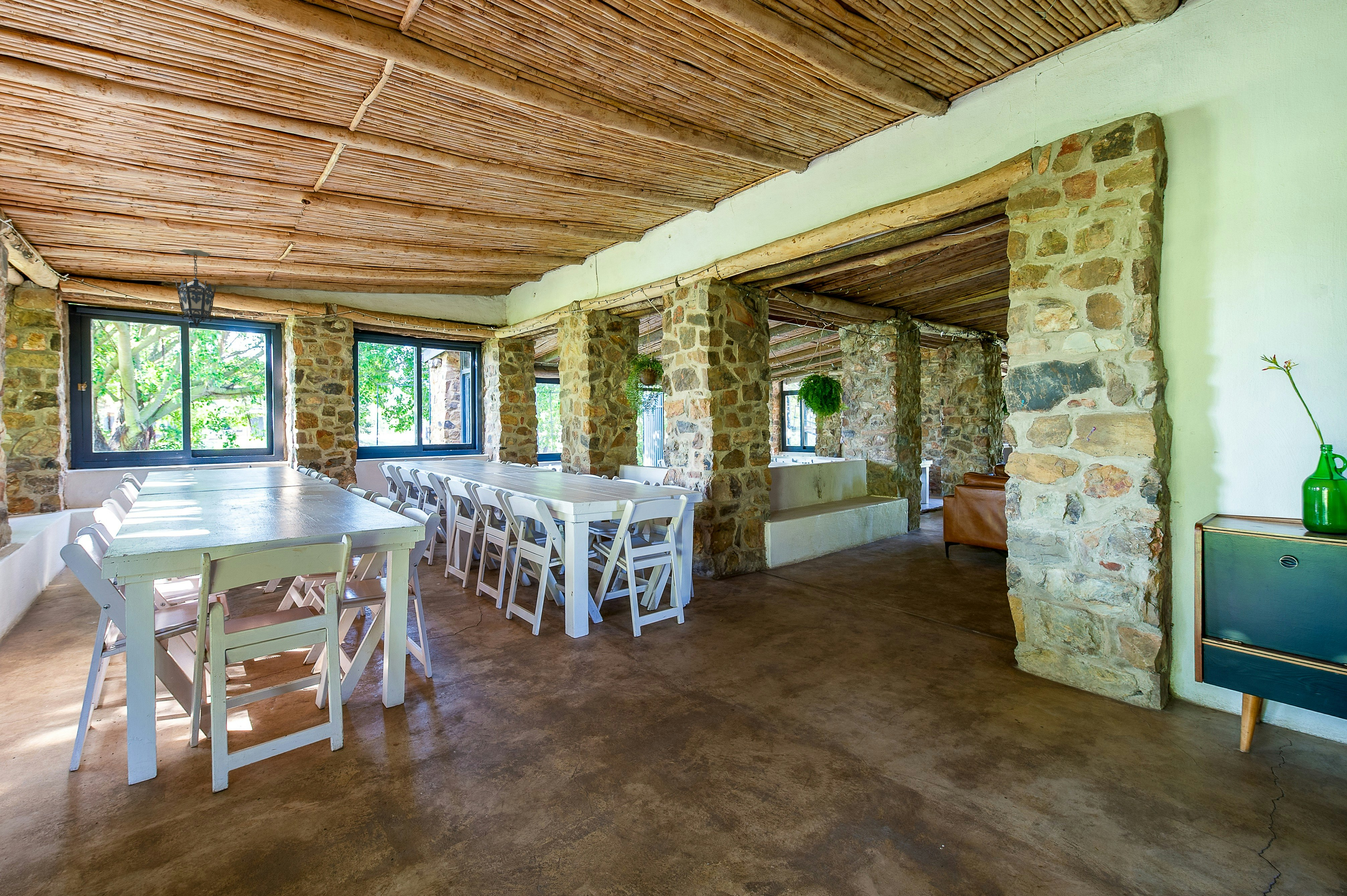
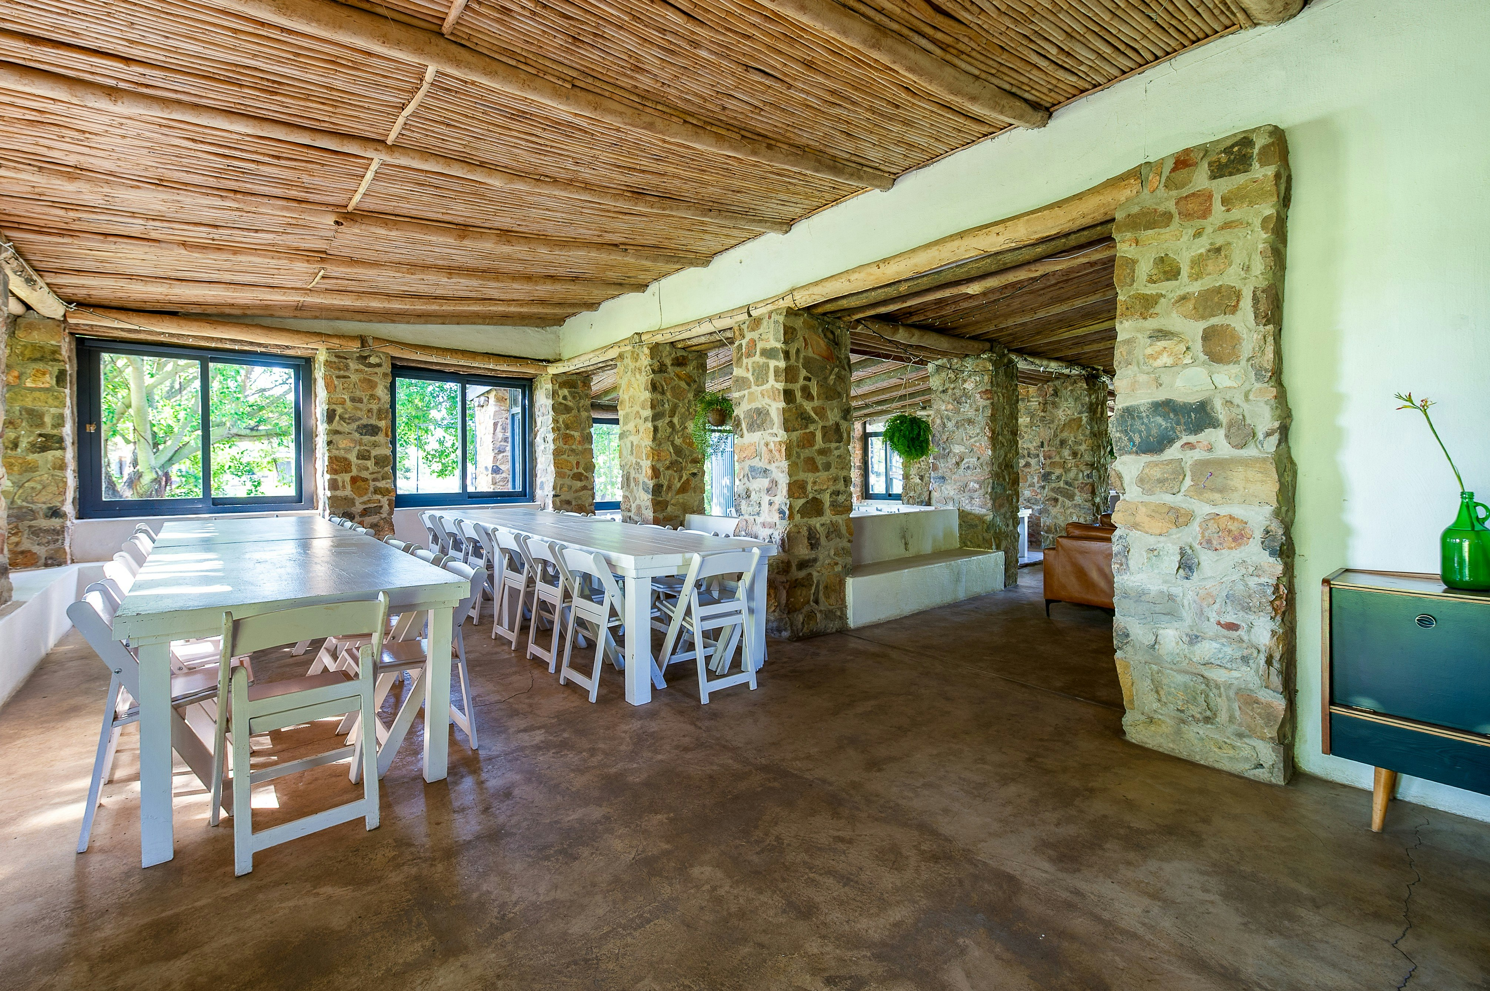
- hanging lantern (196, 290)
